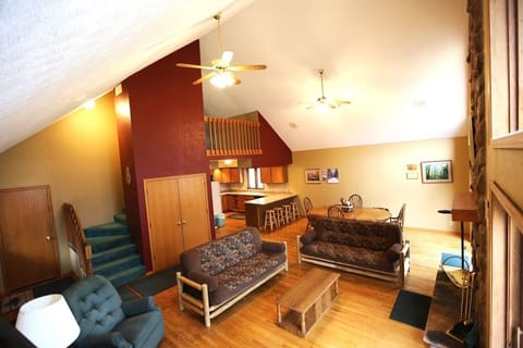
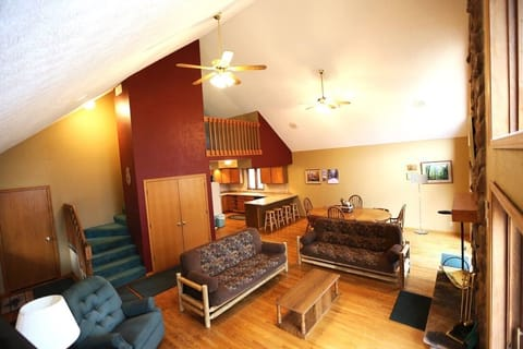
+ floor lamp (419, 203)
